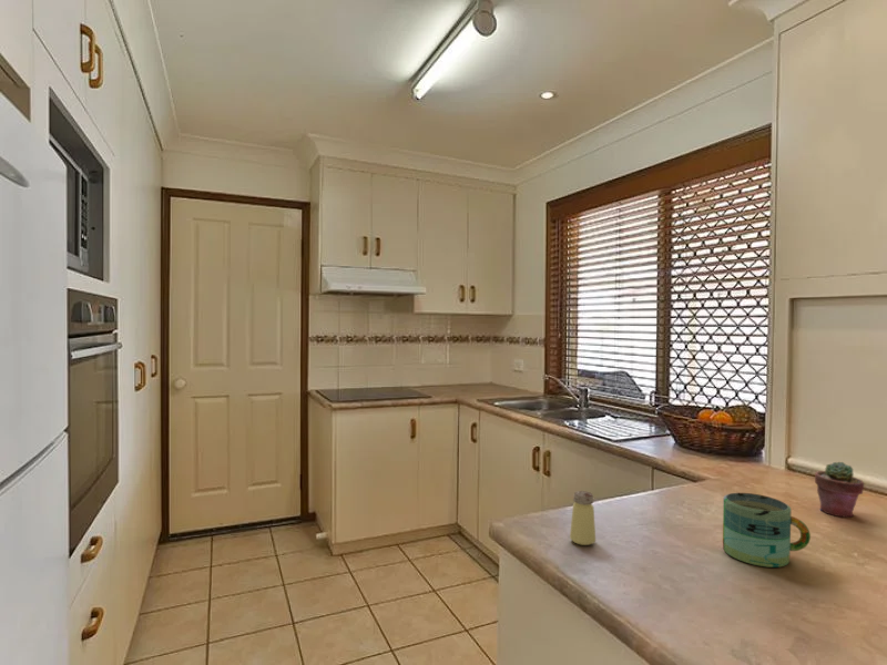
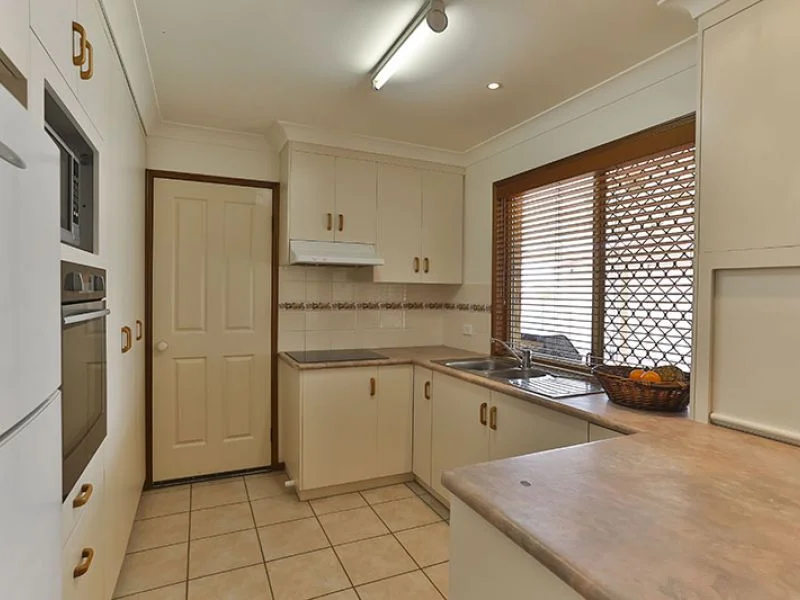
- potted succulent (838, 487)
- saltshaker (582, 516)
- mug (765, 529)
